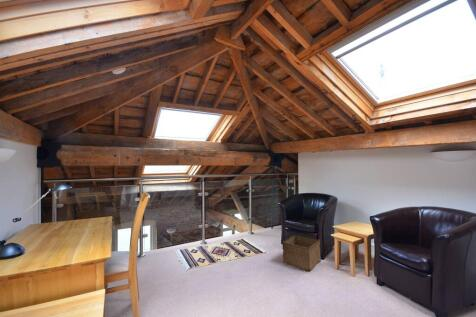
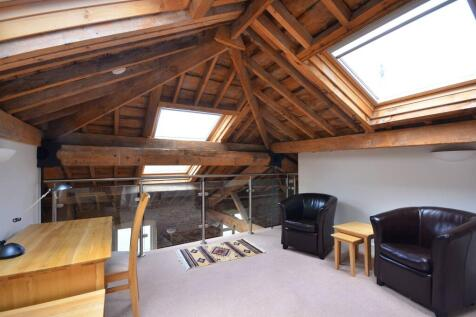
- storage bin (301, 251)
